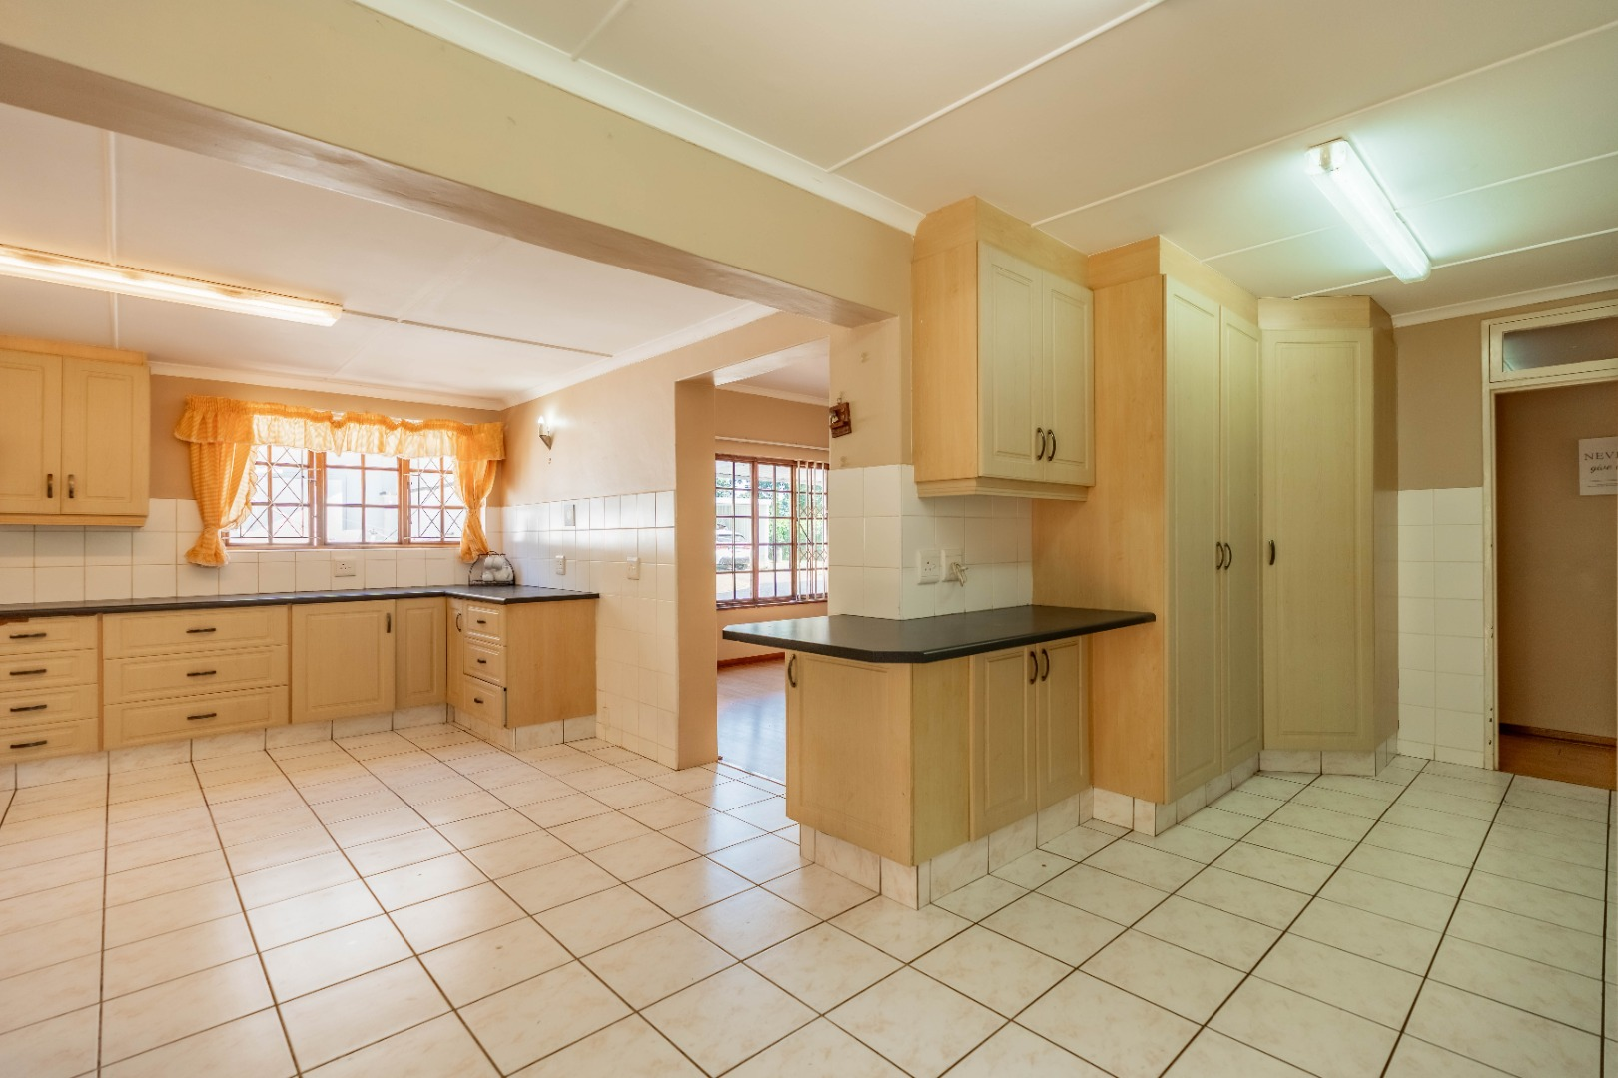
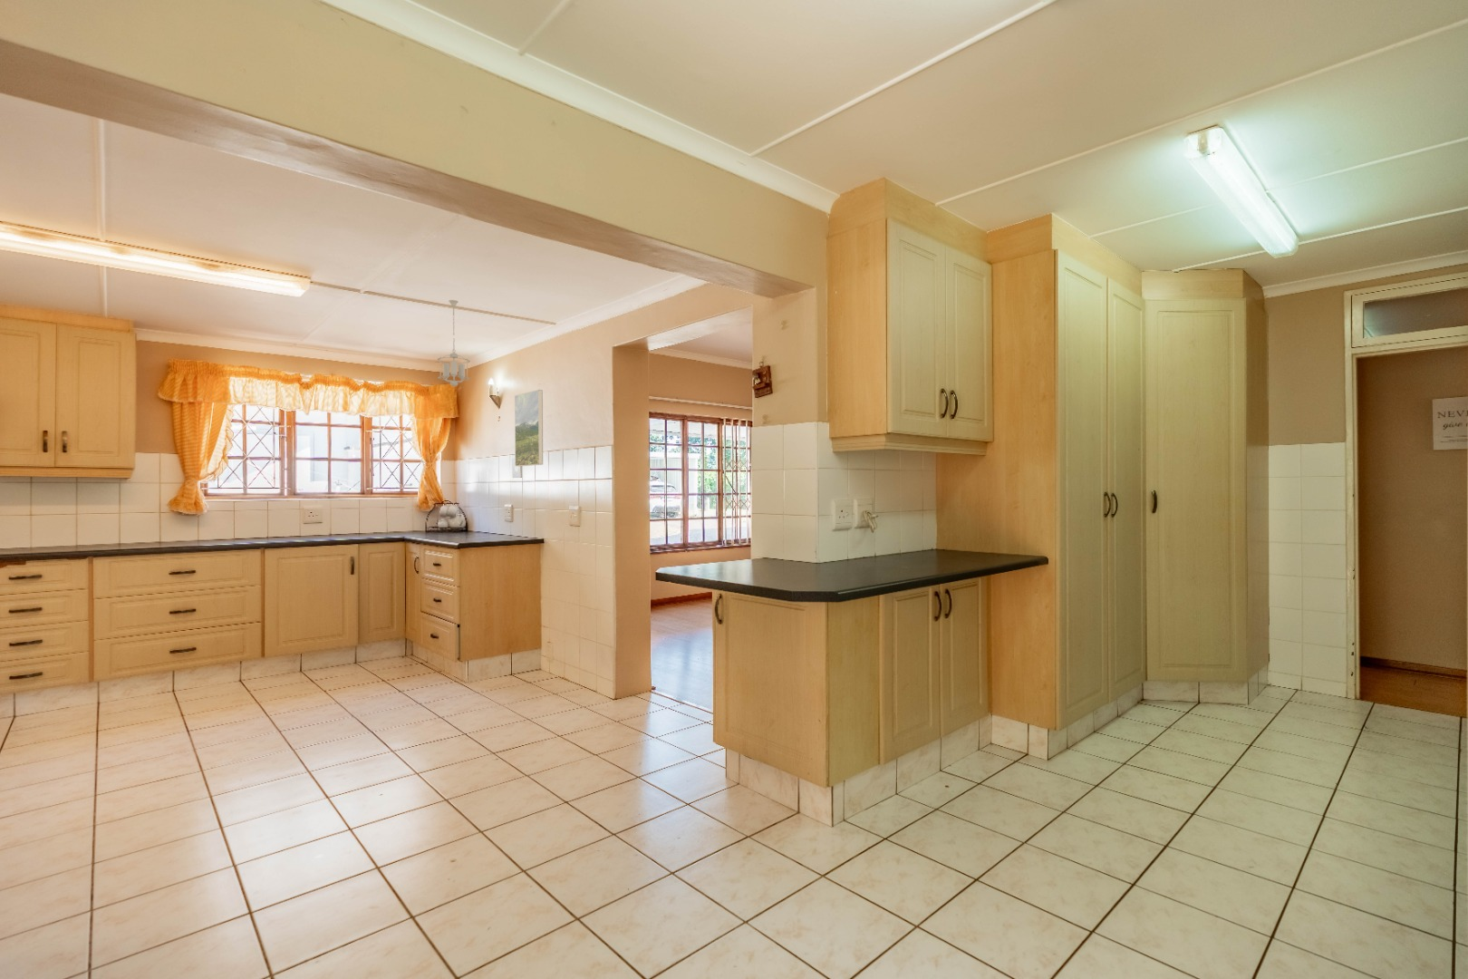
+ pendant light (453, 343)
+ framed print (529, 428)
